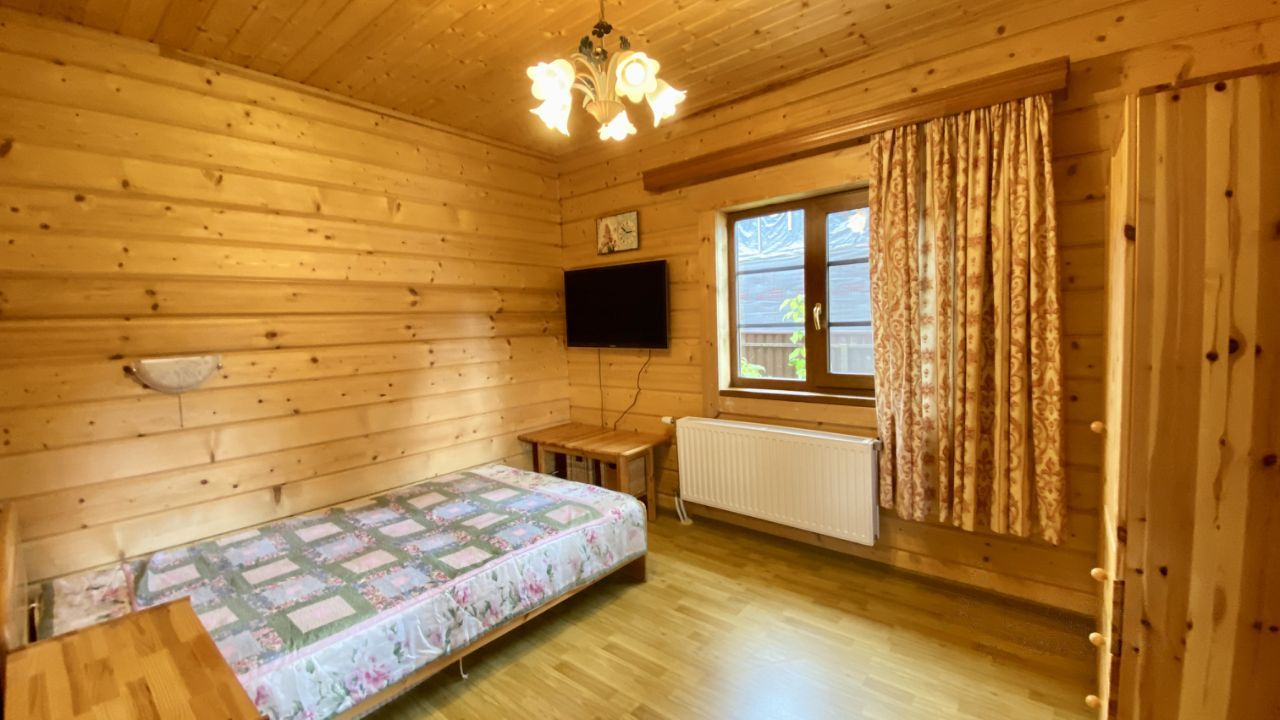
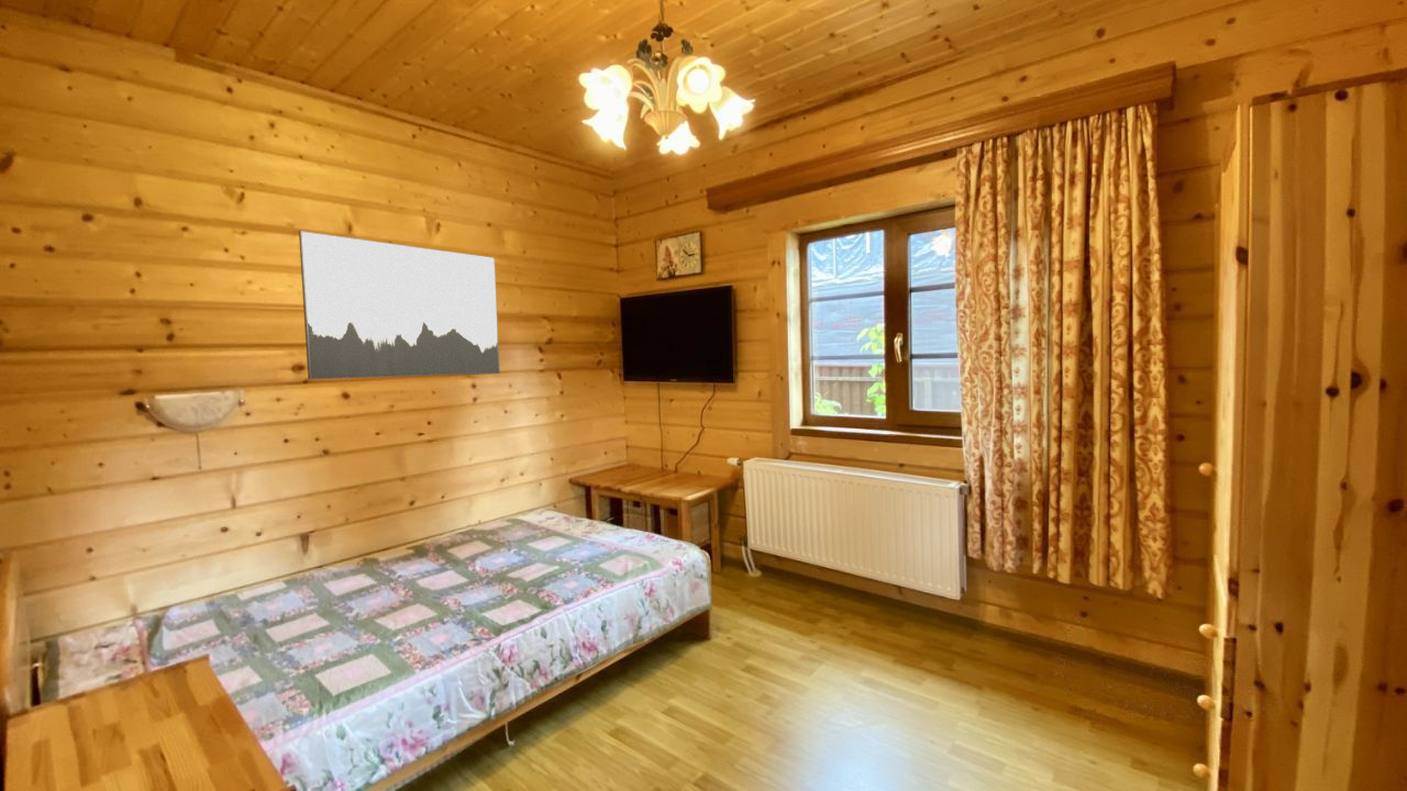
+ wall art (412, 311)
